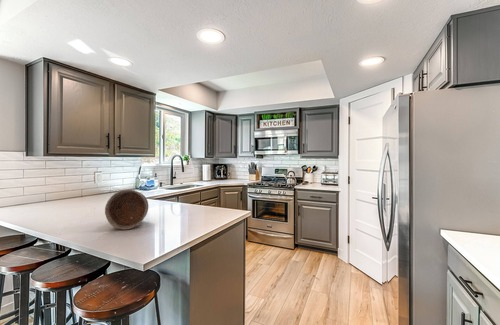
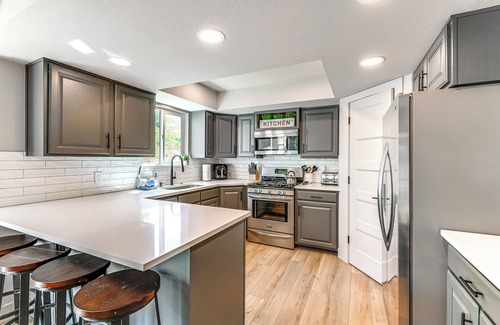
- bowl (129, 206)
